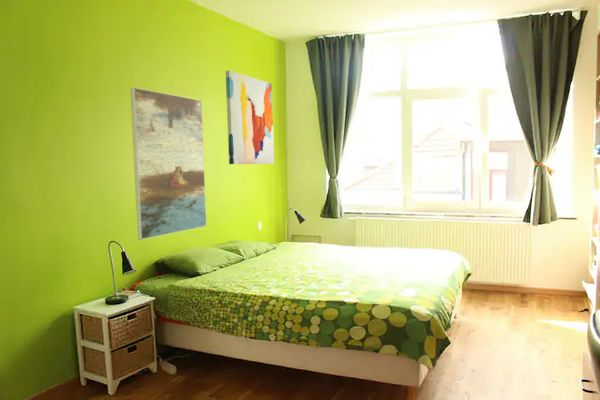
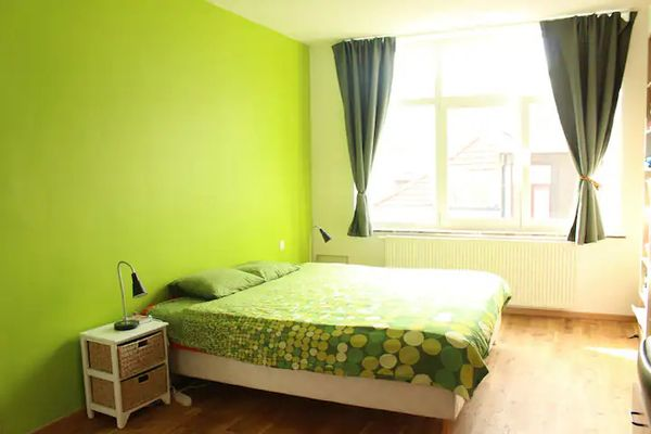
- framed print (172, 164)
- wall art (251, 121)
